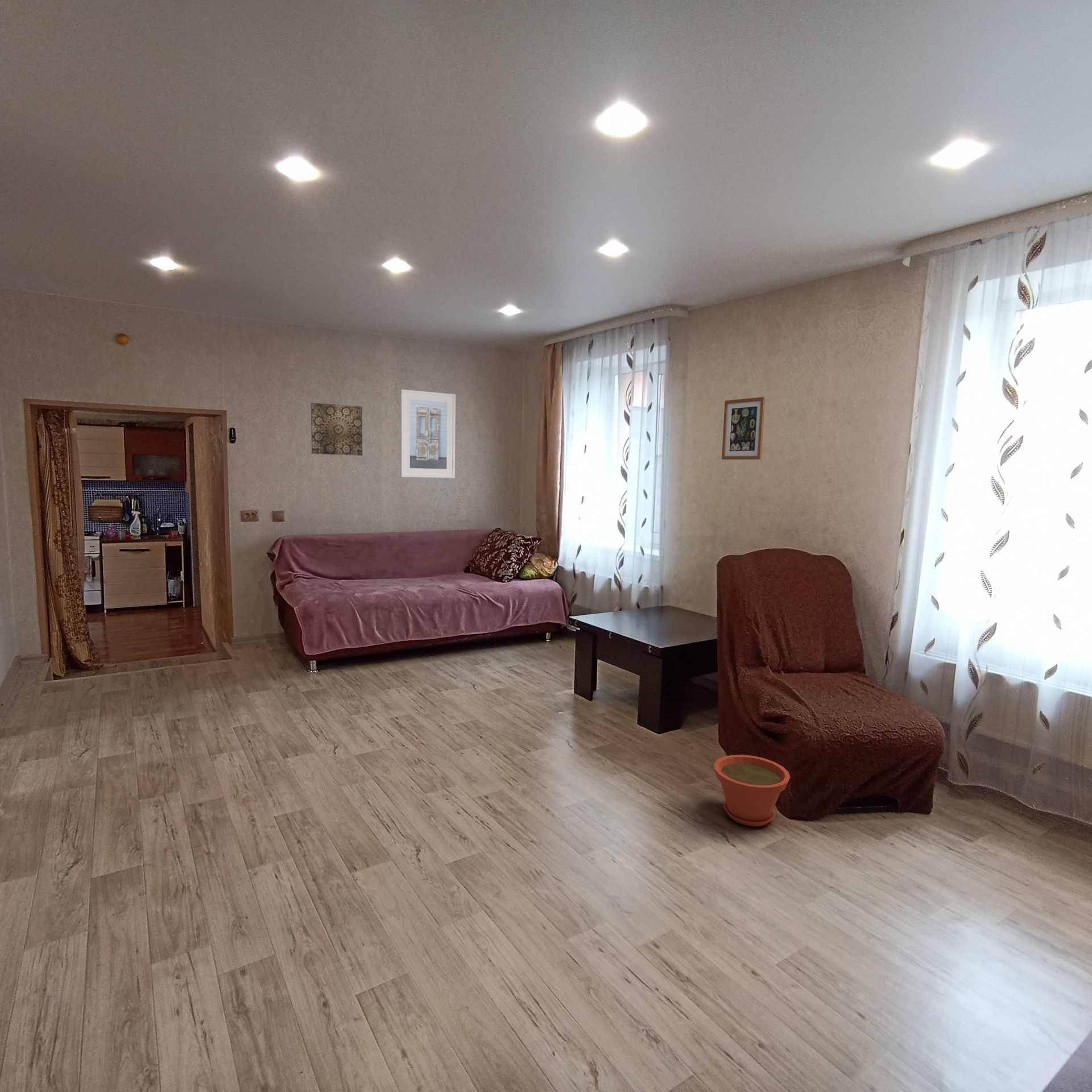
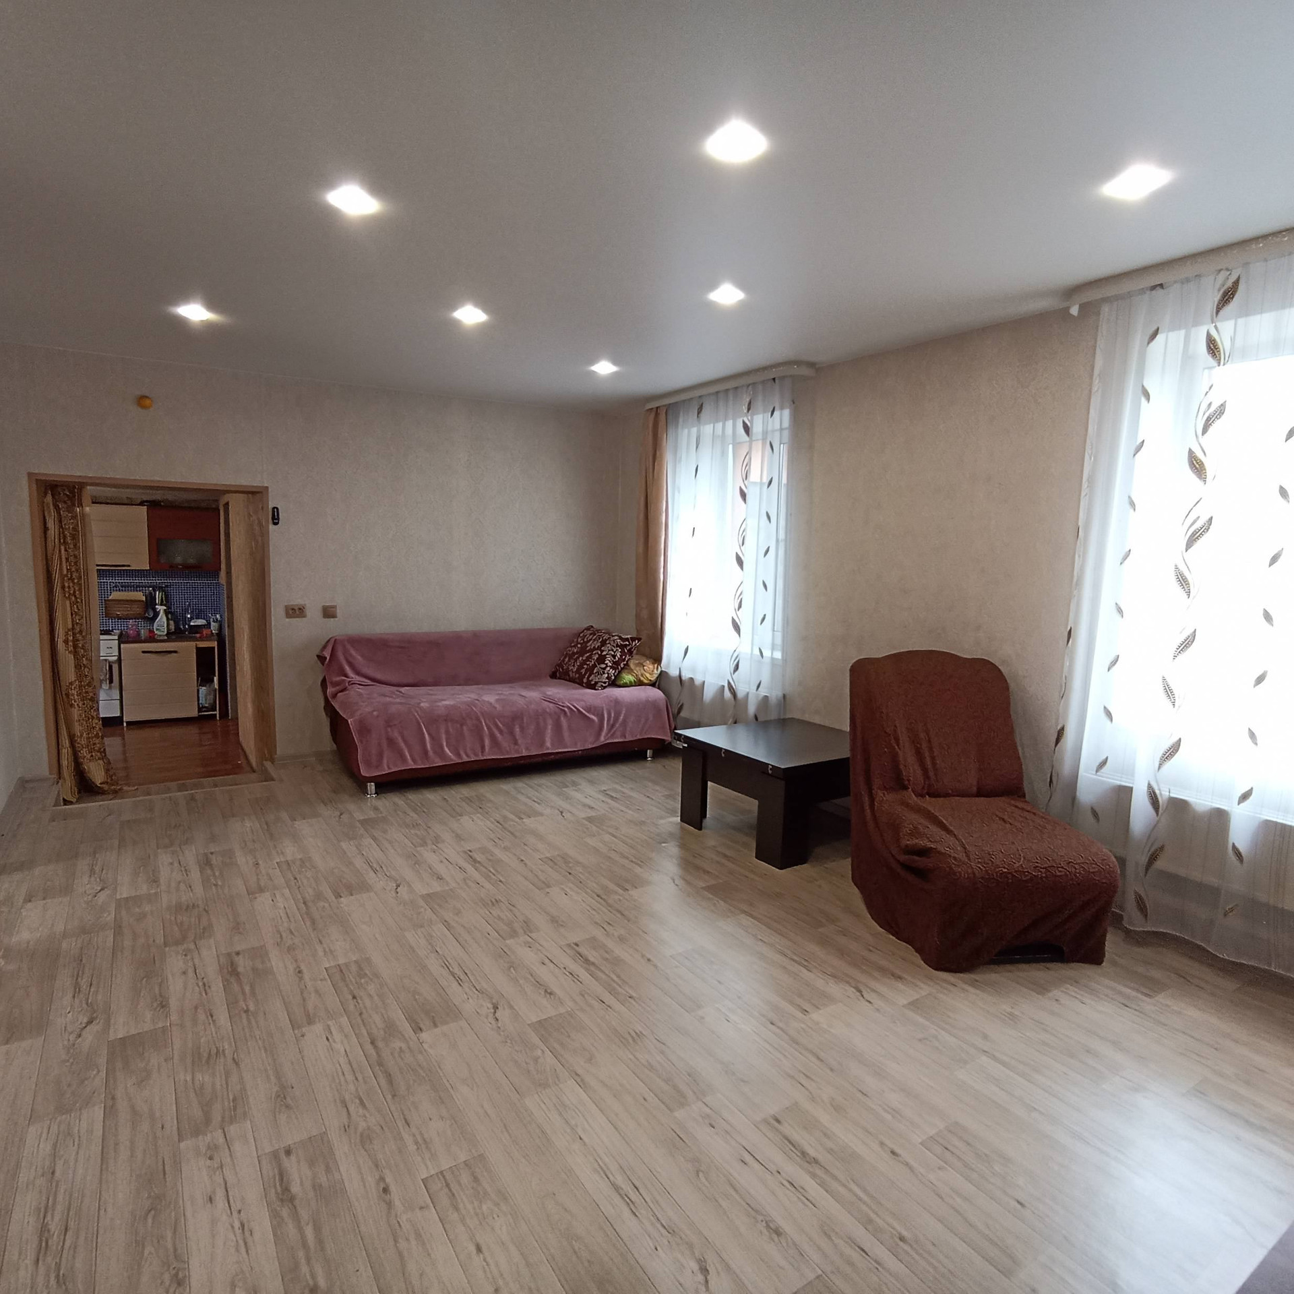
- wall art (742, 429)
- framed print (428, 435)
- wall art (337, 429)
- plant pot (750, 793)
